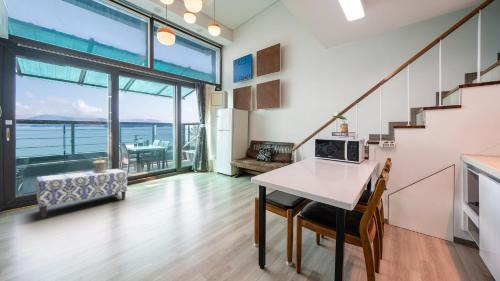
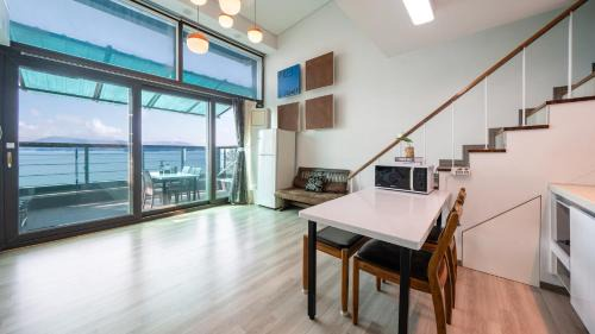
- bench (85, 189)
- beer mug (102, 163)
